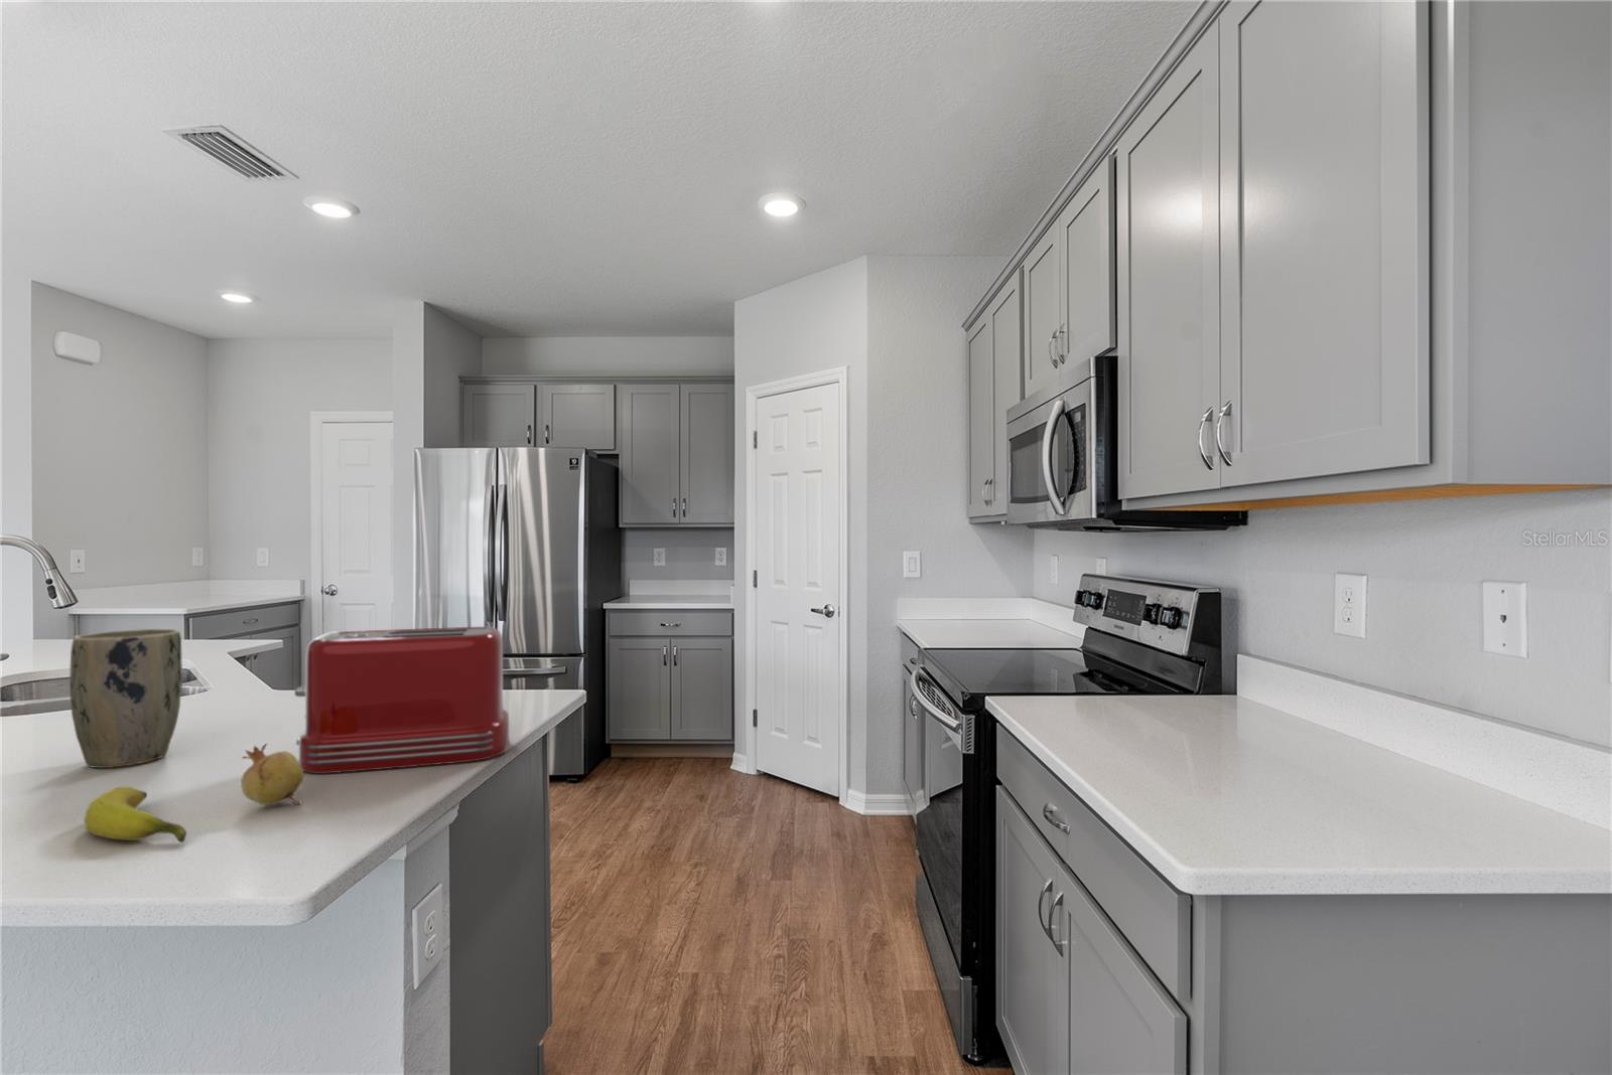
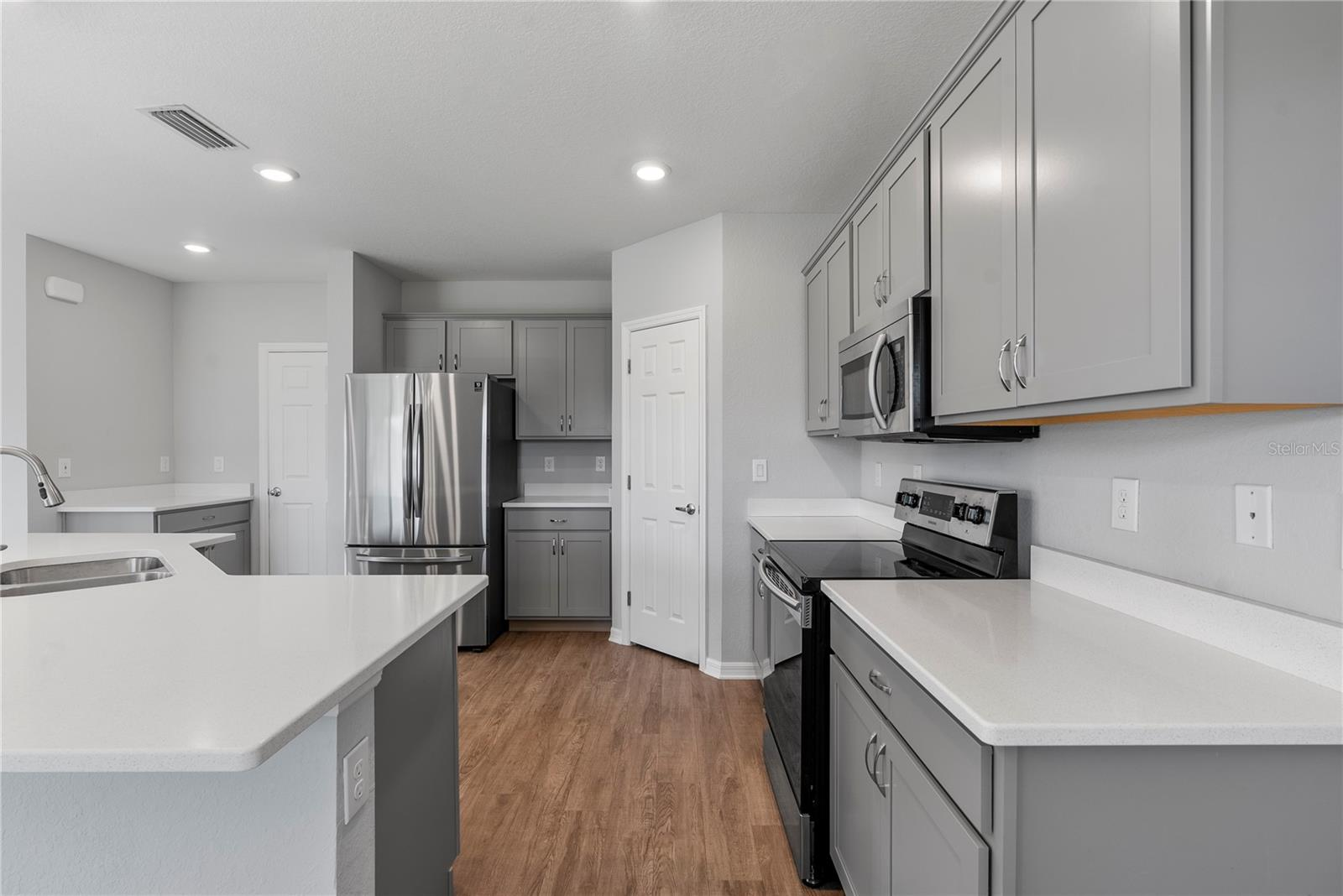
- plant pot (128, 696)
- toaster (411, 692)
- fruit (272, 774)
- banana (133, 811)
